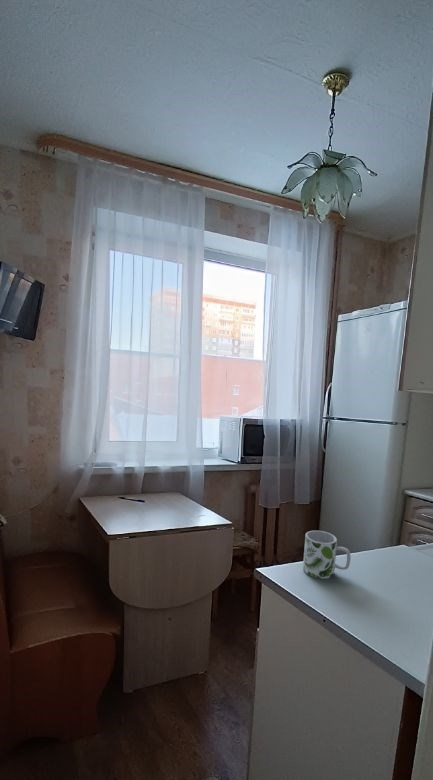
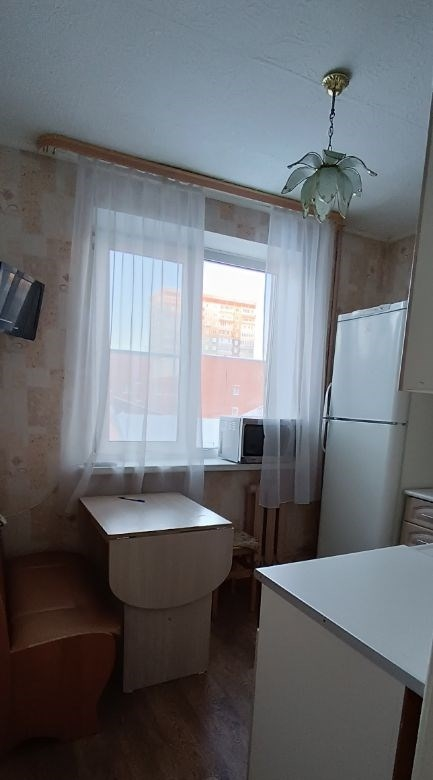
- mug (326, 555)
